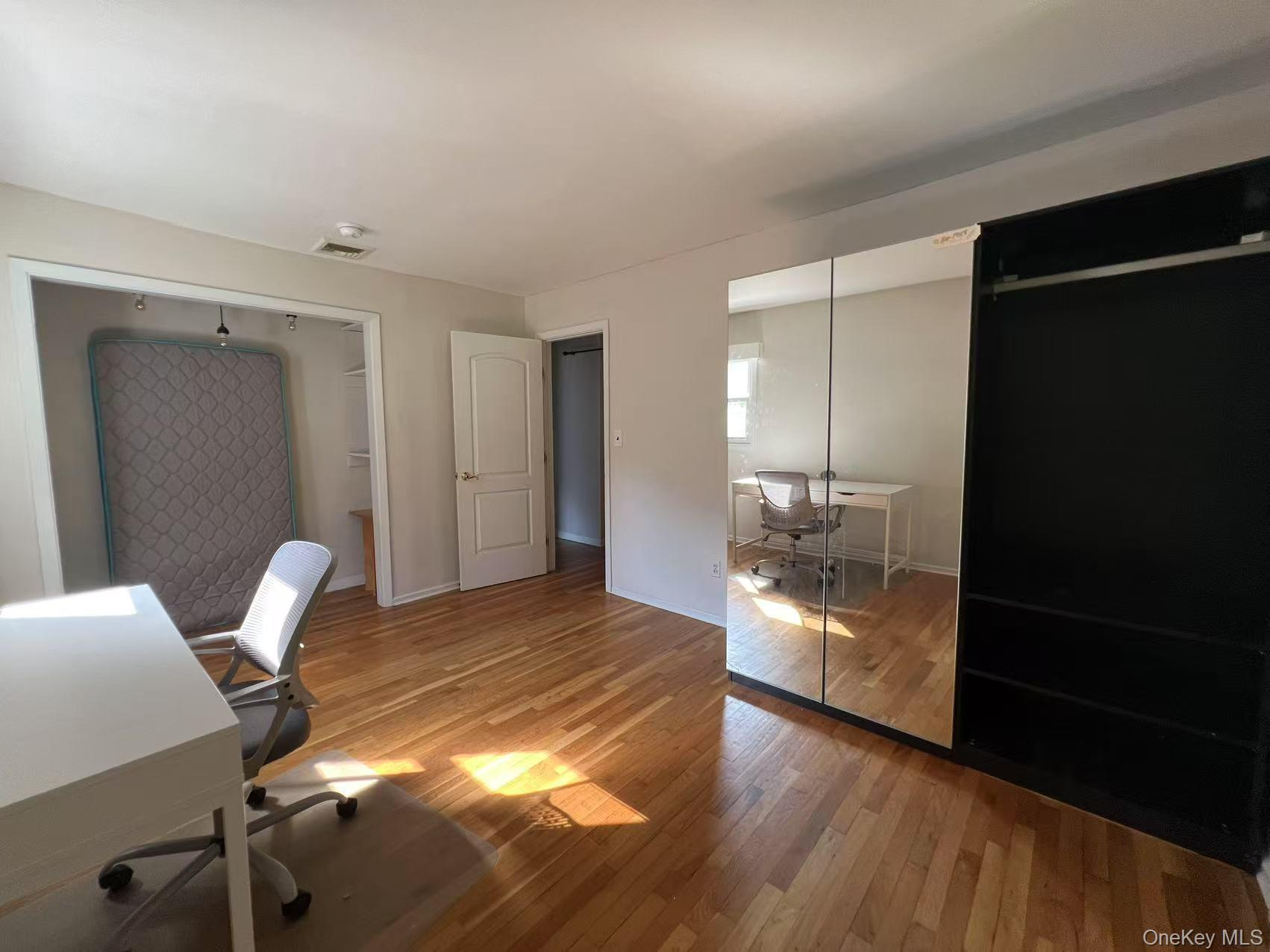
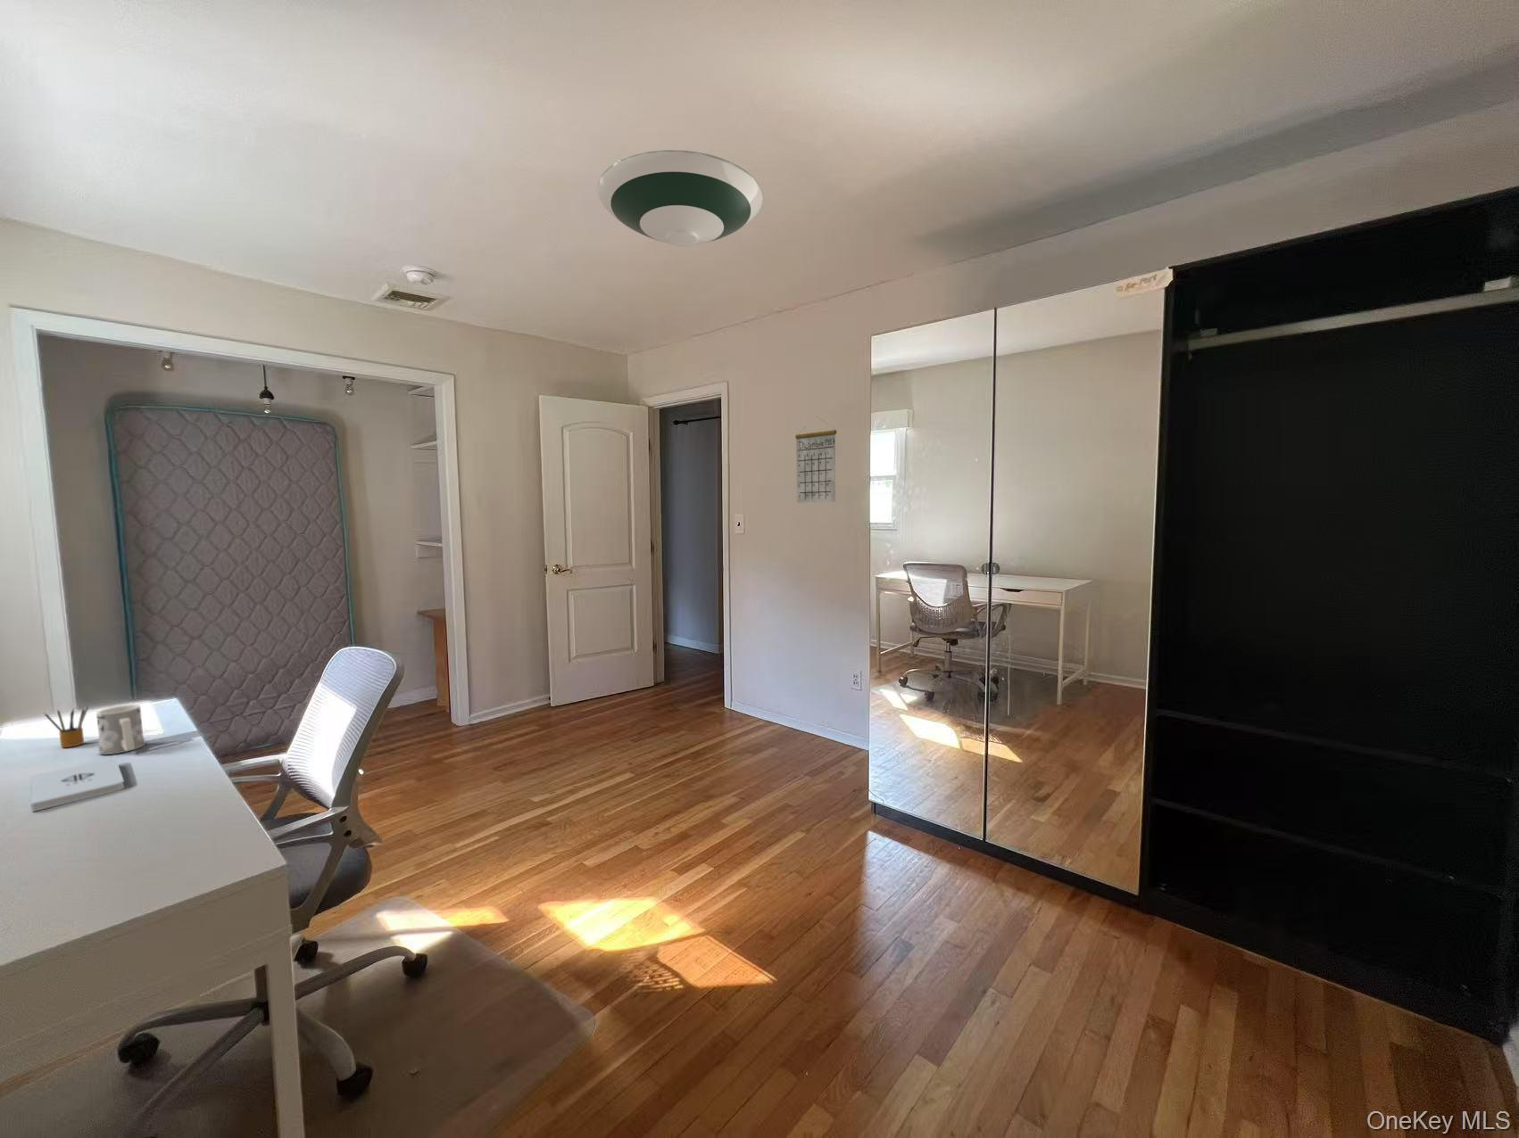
+ pencil box (69, 726)
+ mug (122, 729)
+ calendar (815, 458)
+ notepad (77, 782)
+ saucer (682, 220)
